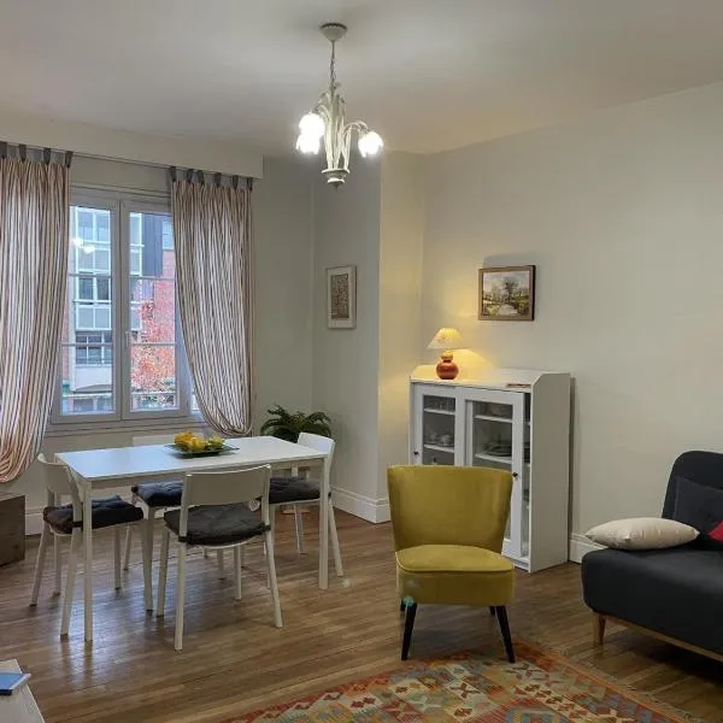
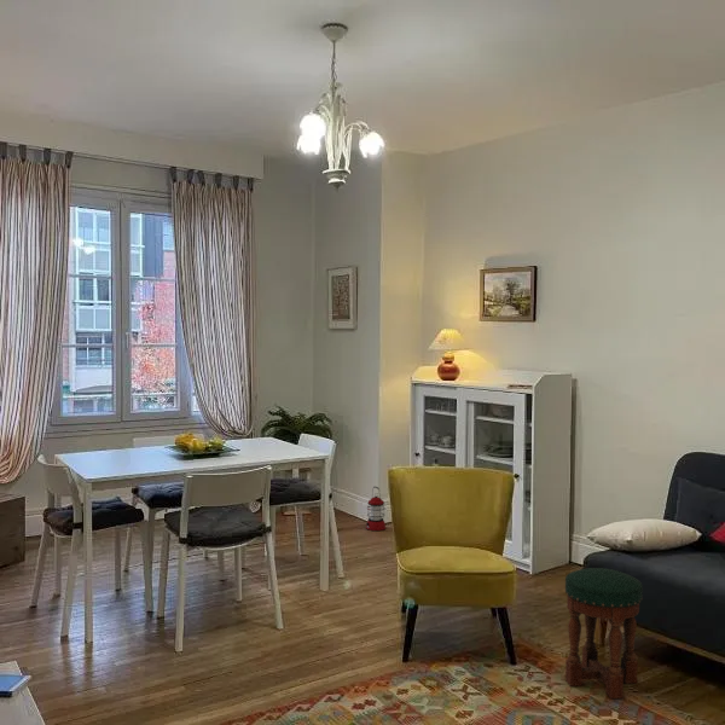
+ lantern (376, 507)
+ stool (594, 627)
